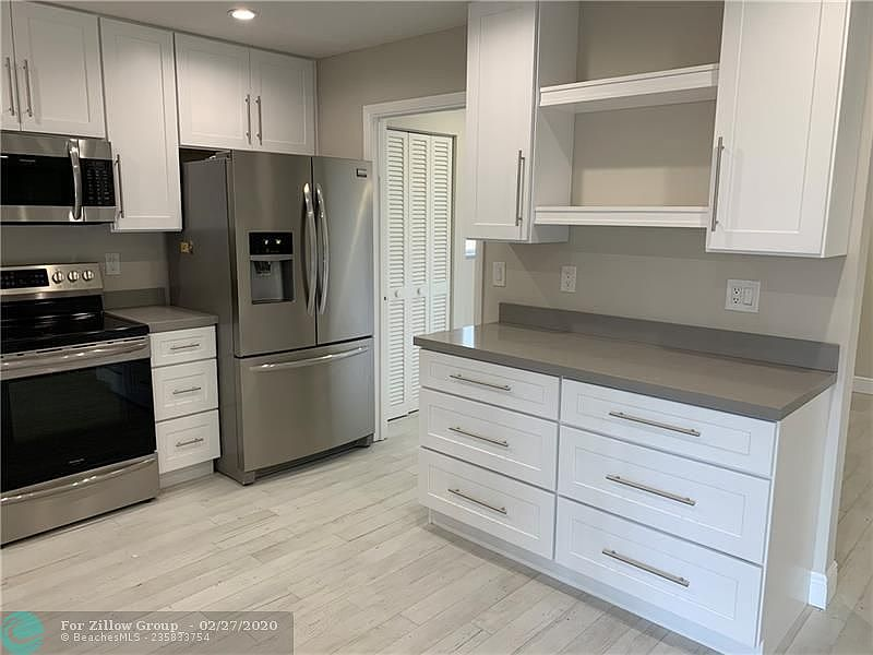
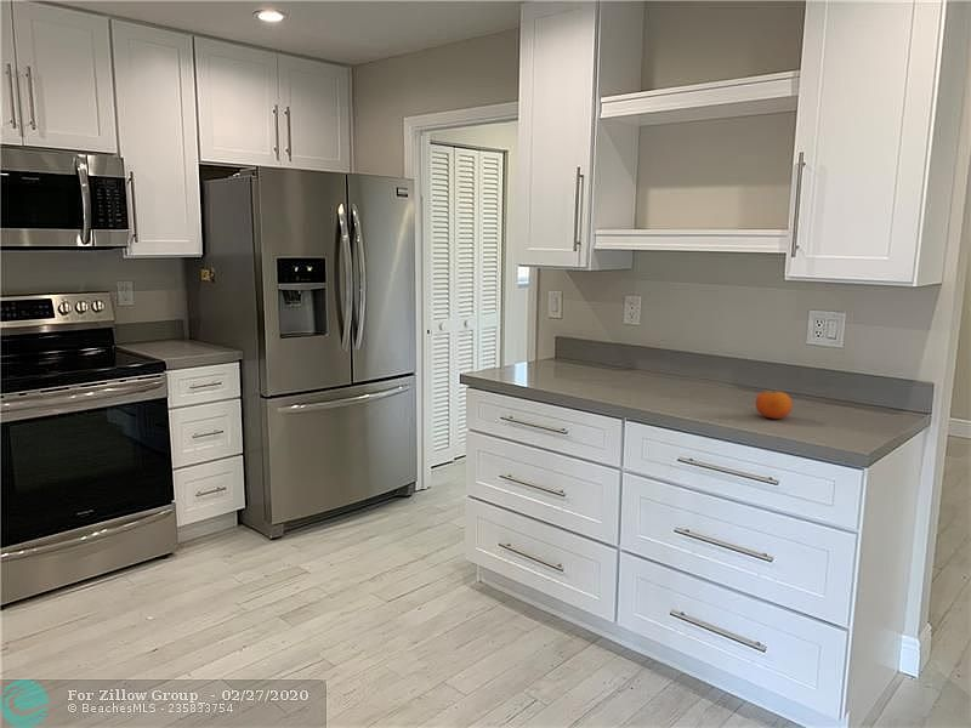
+ fruit (773, 404)
